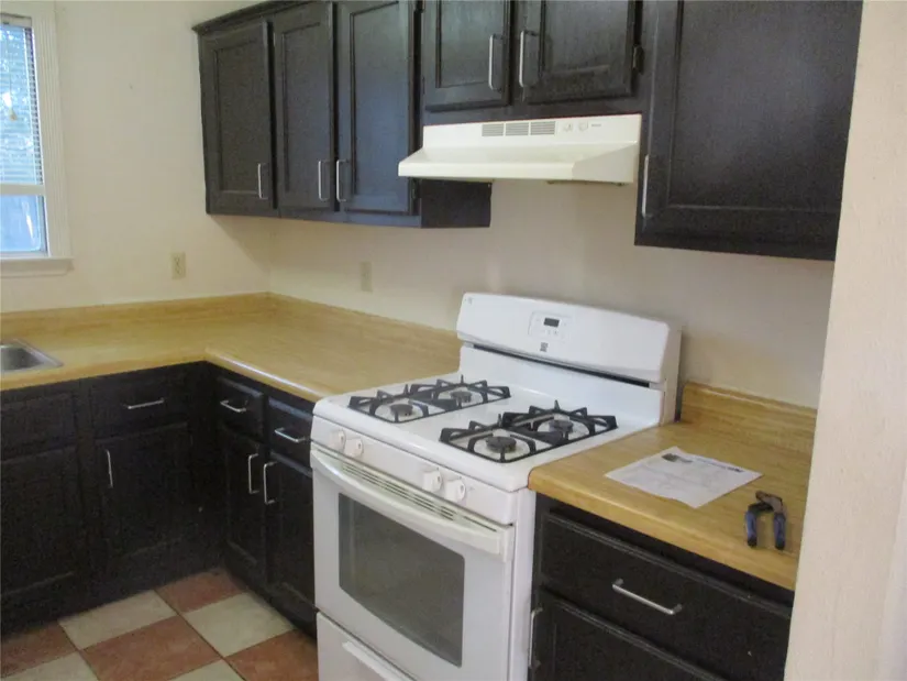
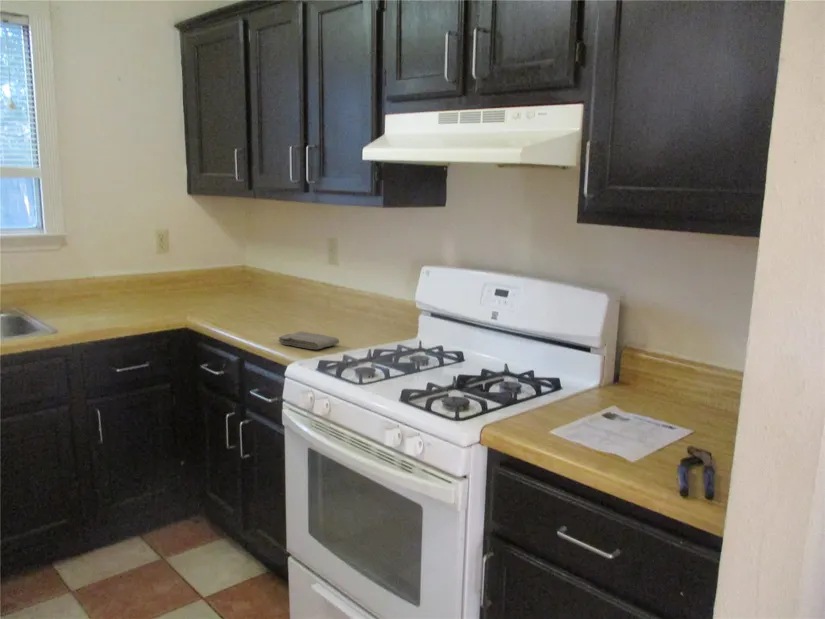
+ washcloth (308, 339)
